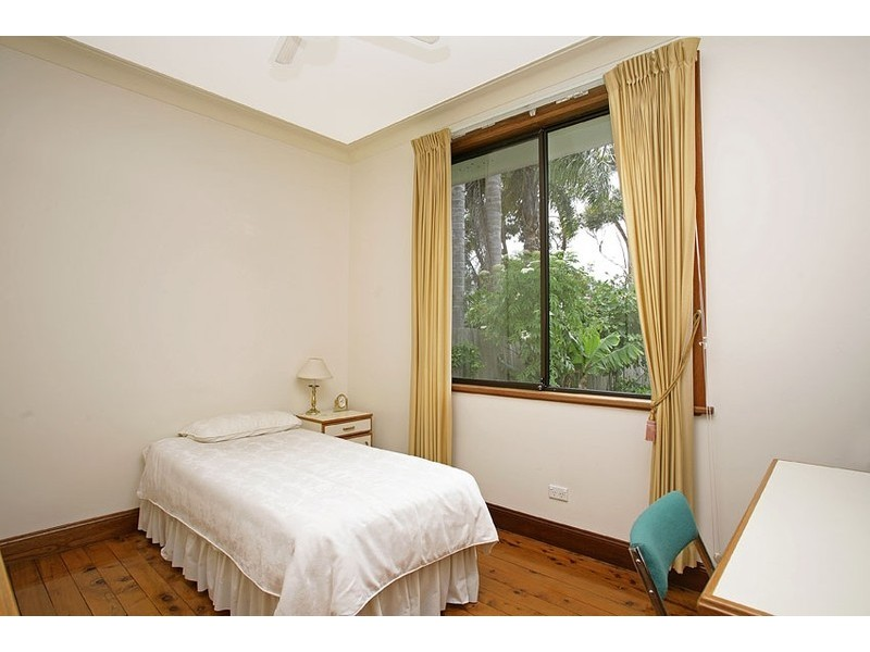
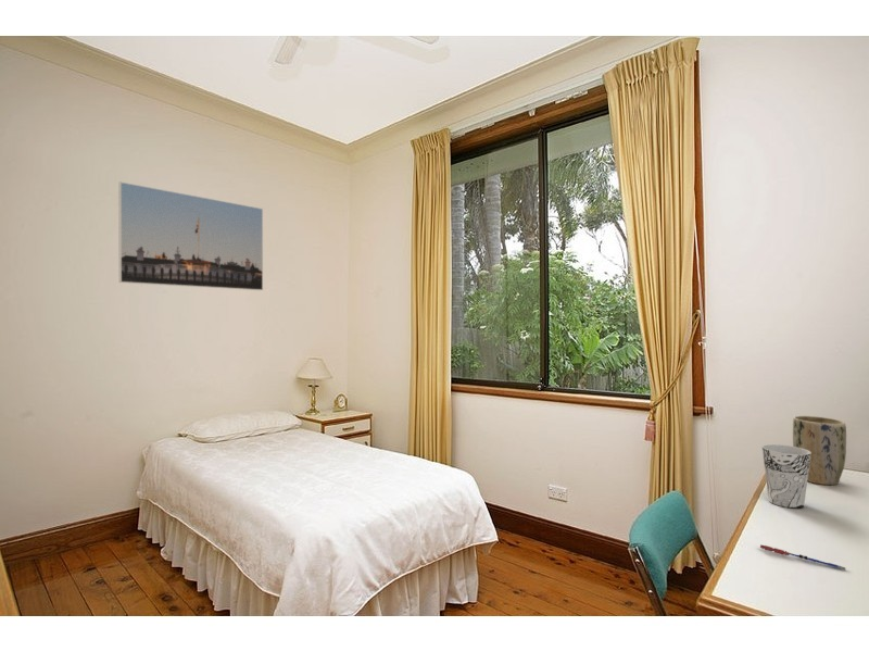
+ plant pot (818, 450)
+ cup (785, 476)
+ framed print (198, 241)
+ pen (801, 555)
